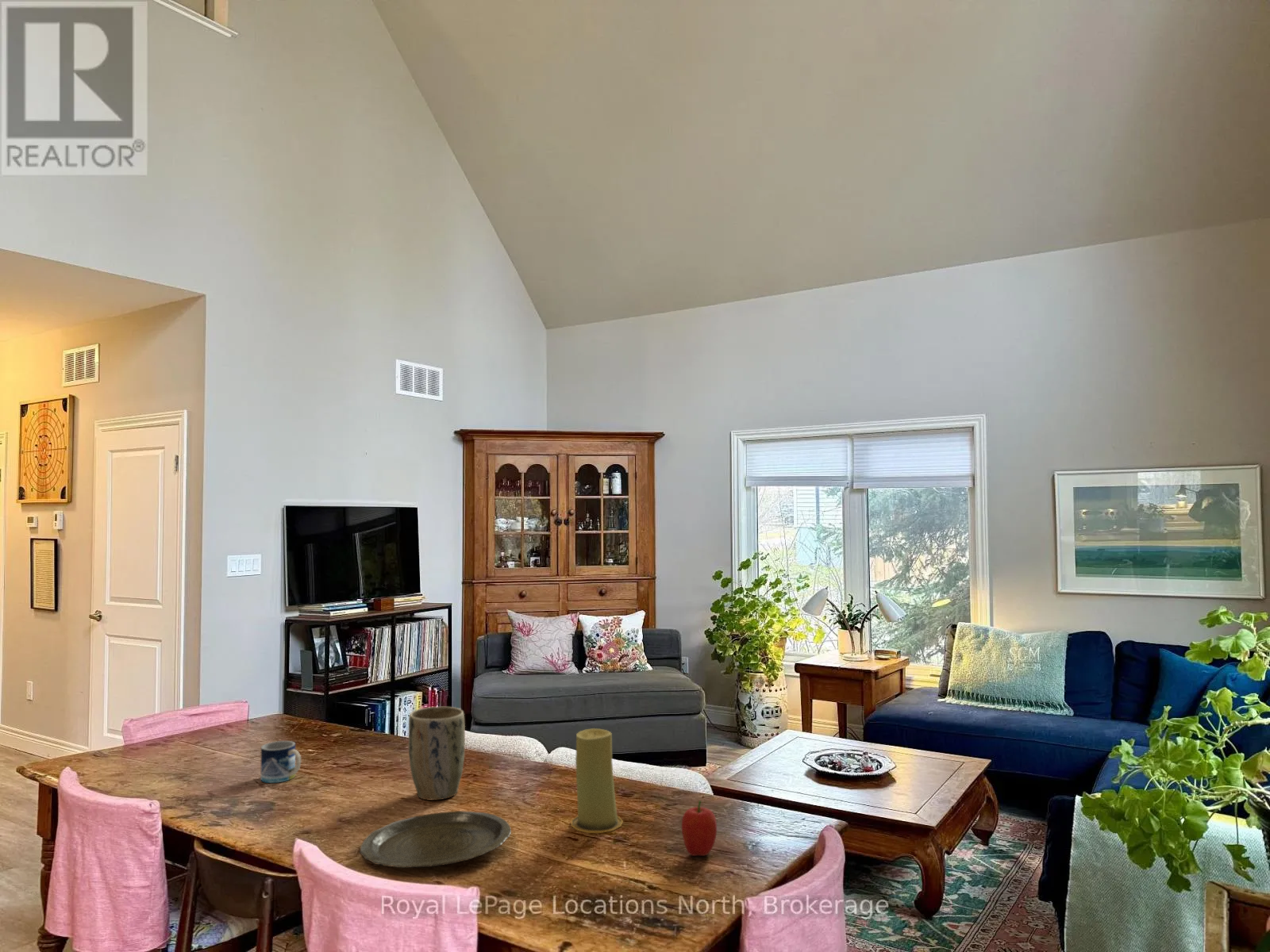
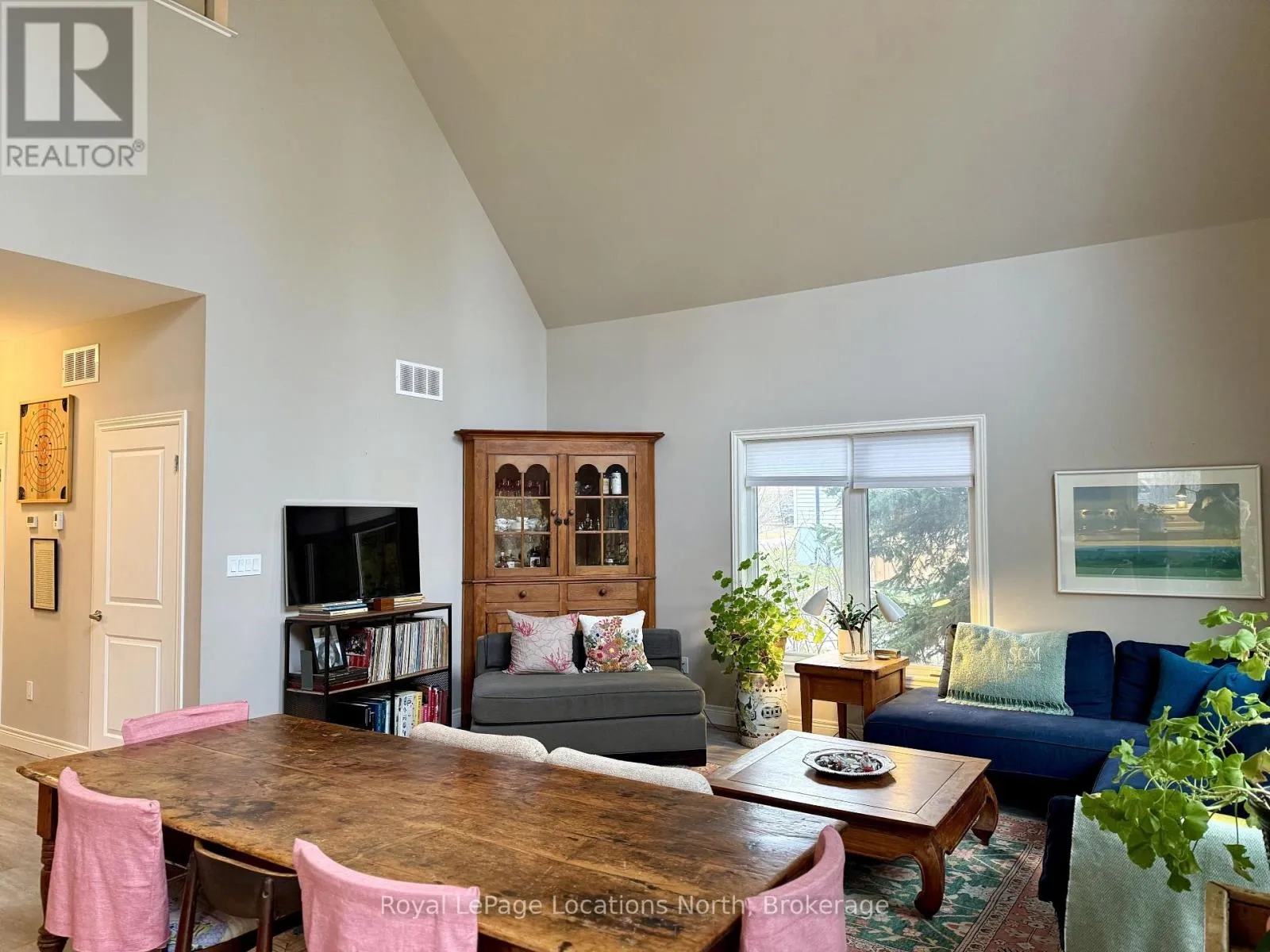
- mug (283, 762)
- plant pot (437, 753)
- fruit (699, 828)
- candle (596, 777)
- plate (437, 839)
